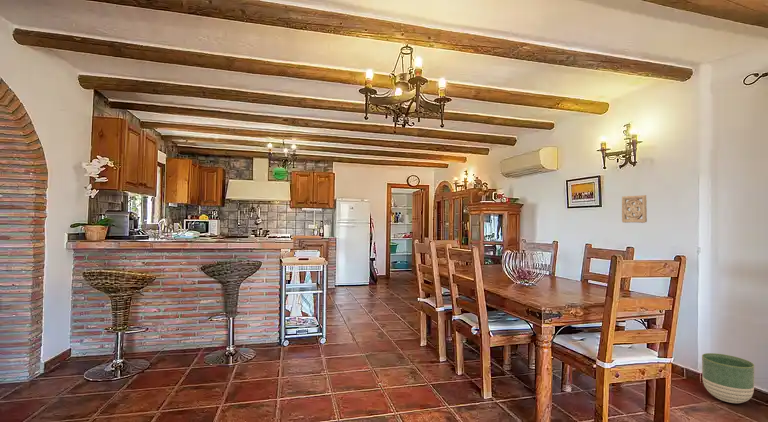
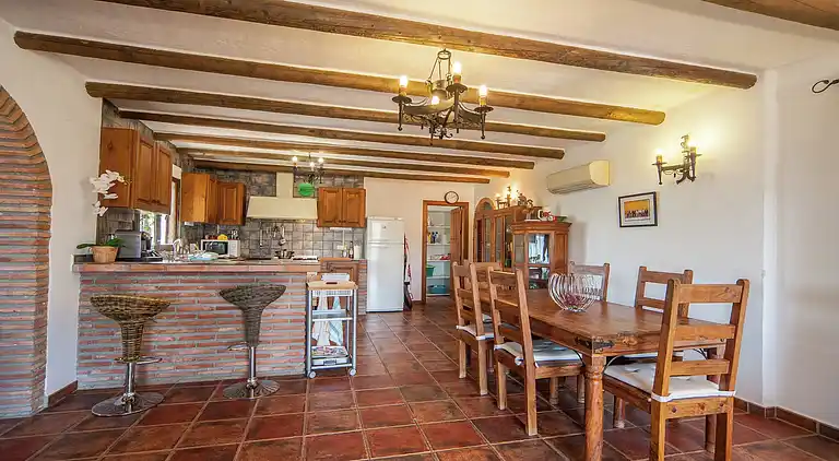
- planter (727, 379)
- wall ornament (634, 209)
